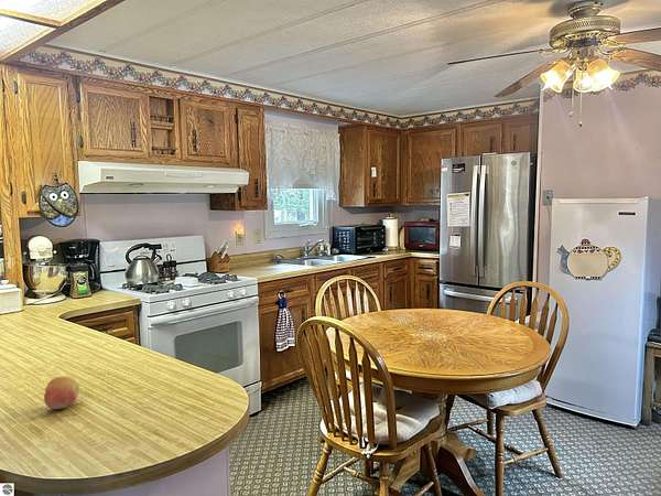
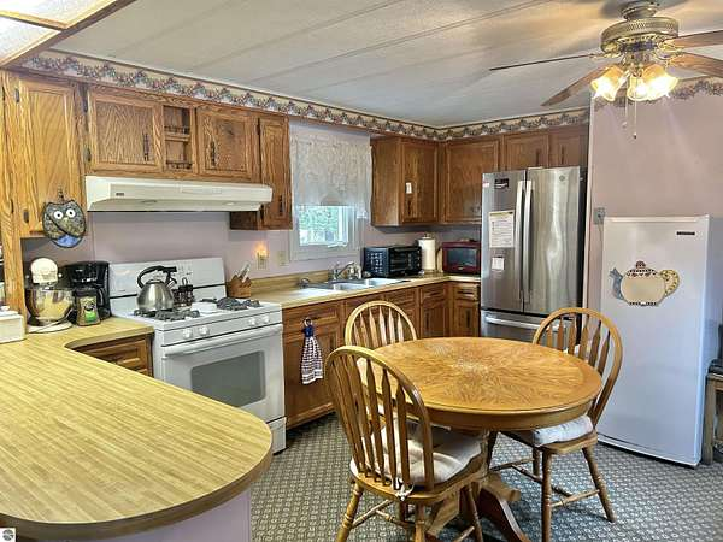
- fruit (61, 391)
